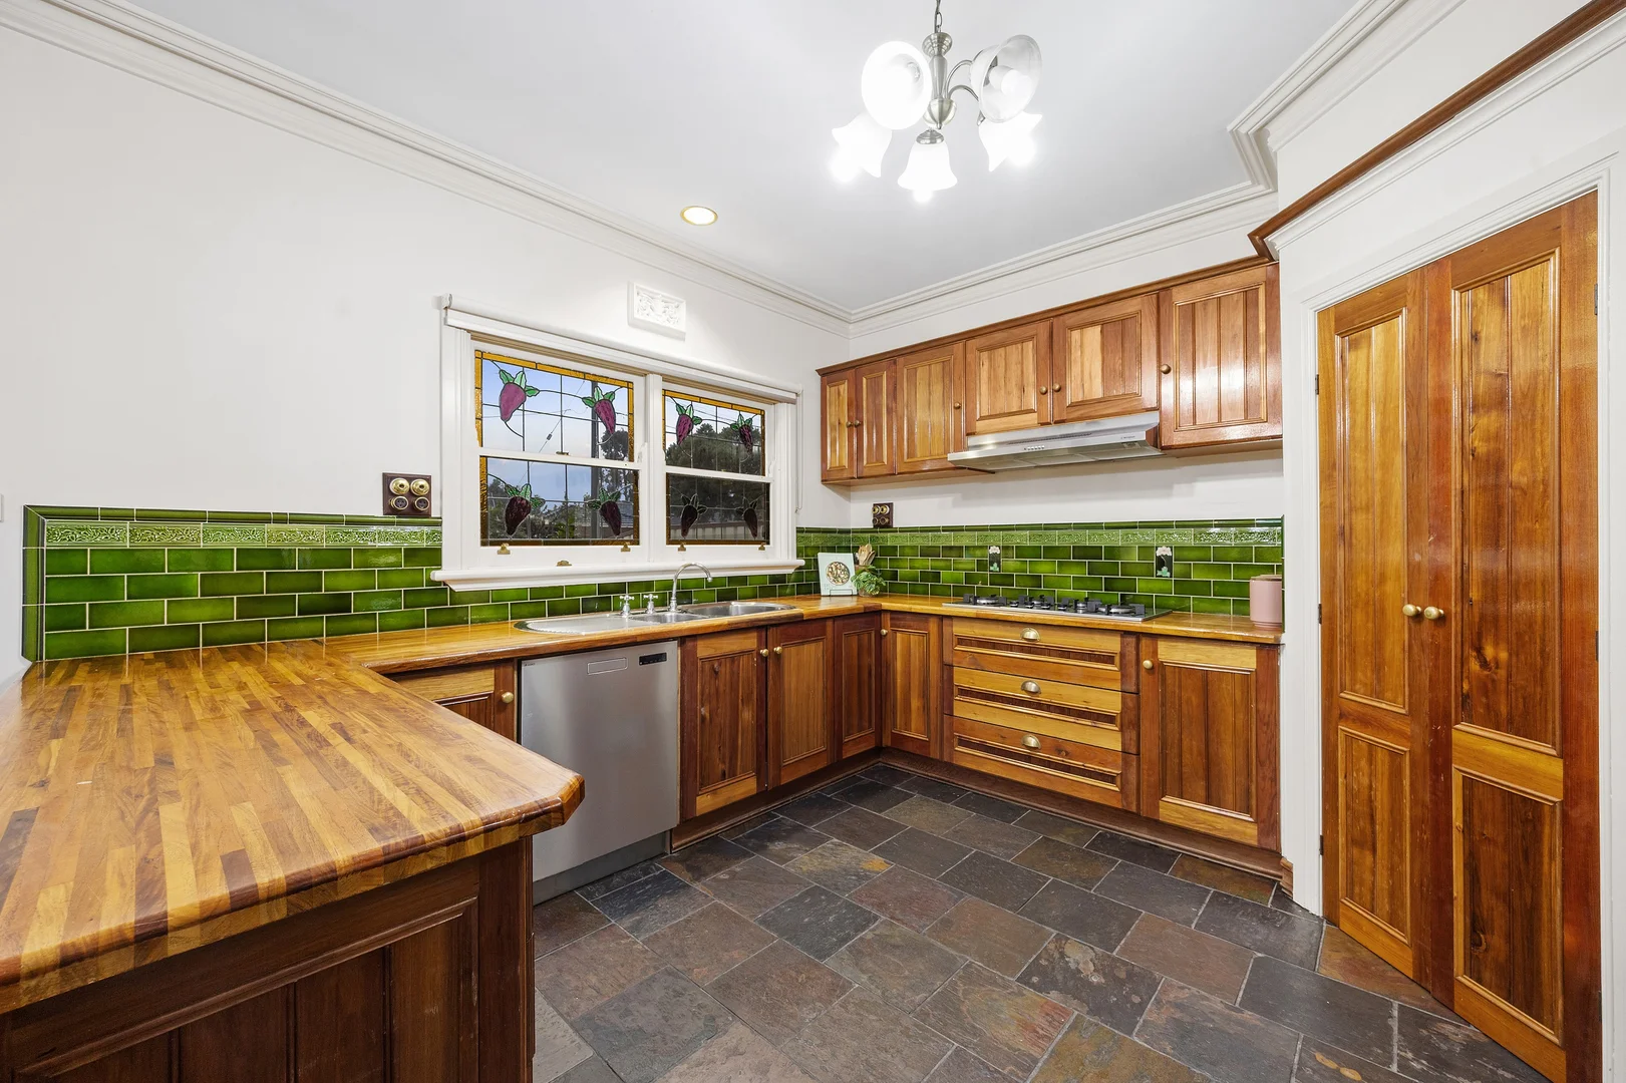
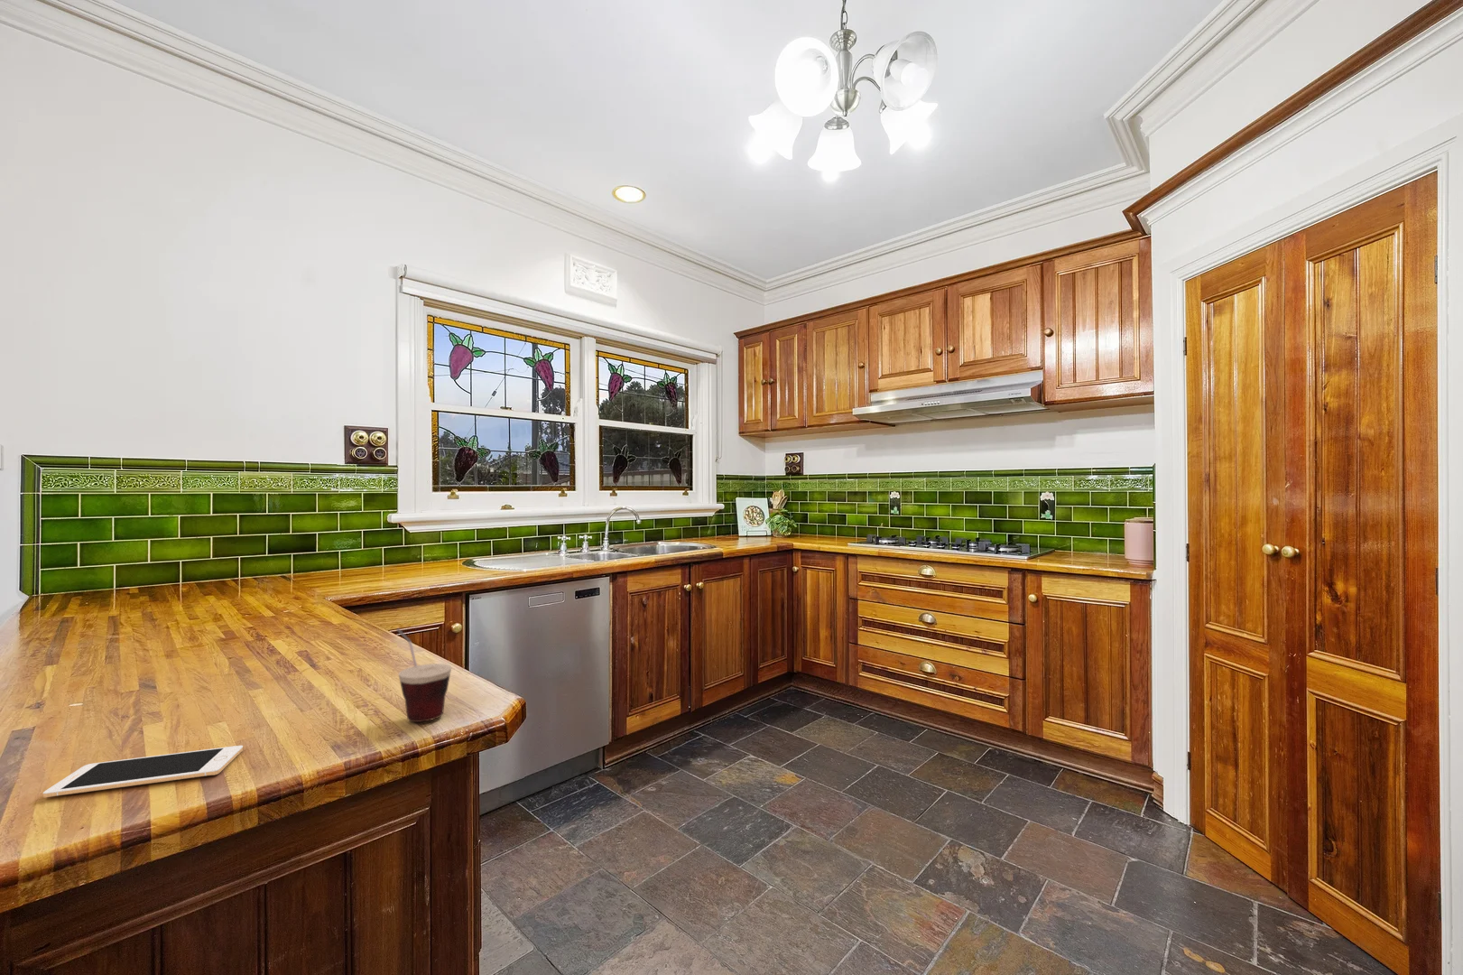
+ cell phone (151, 769)
+ cup (417, 674)
